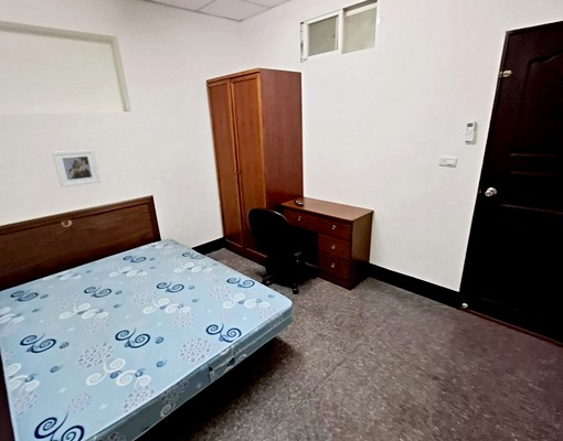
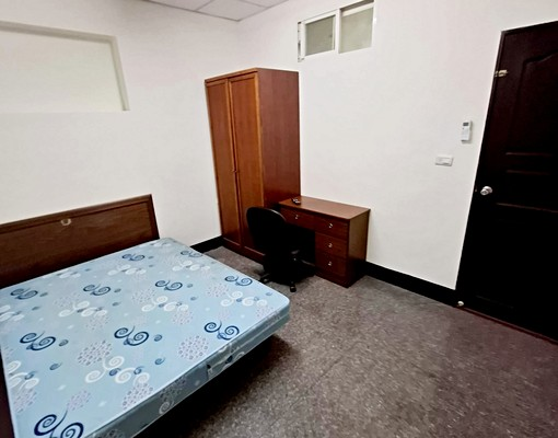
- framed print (77, 168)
